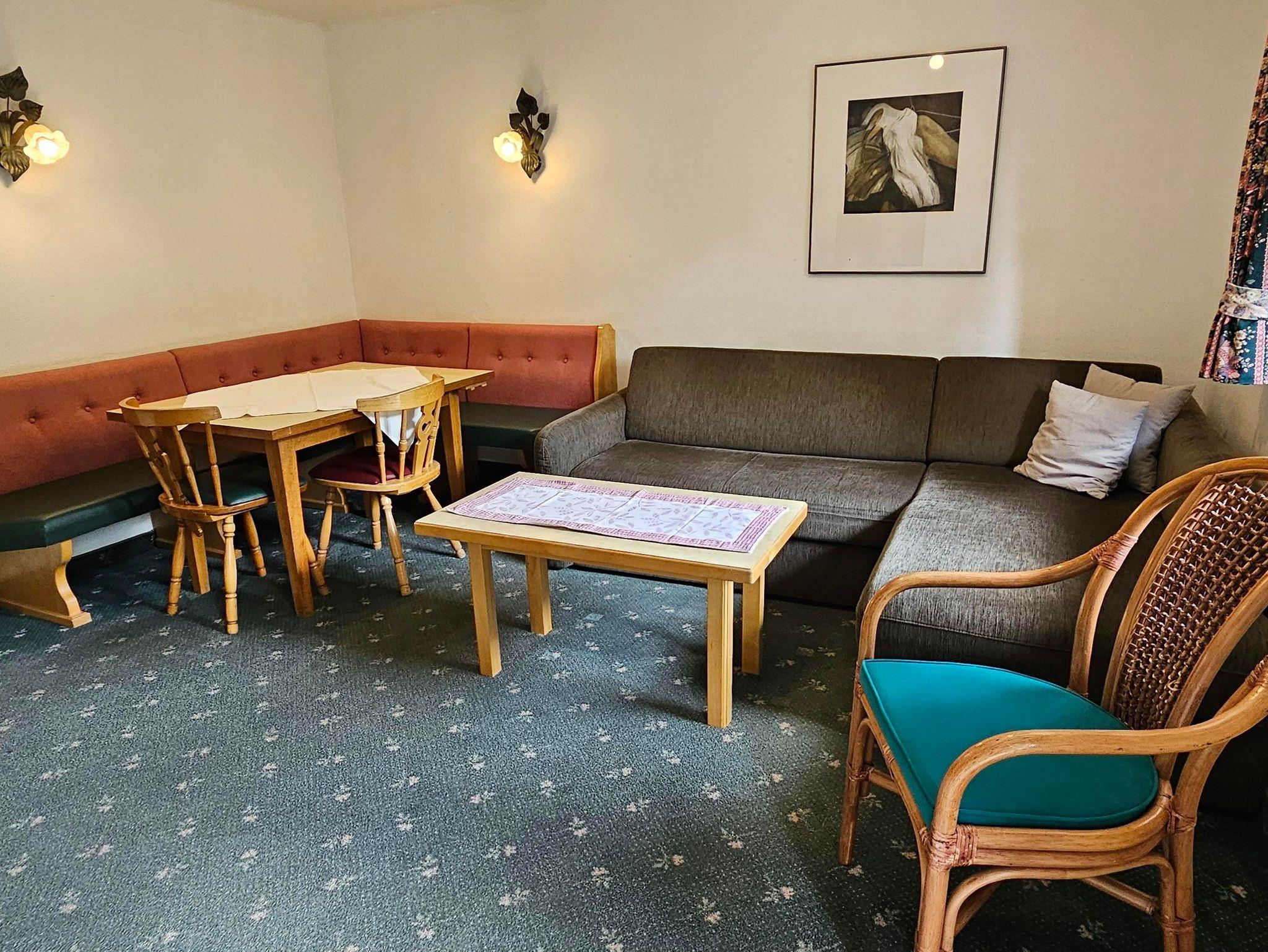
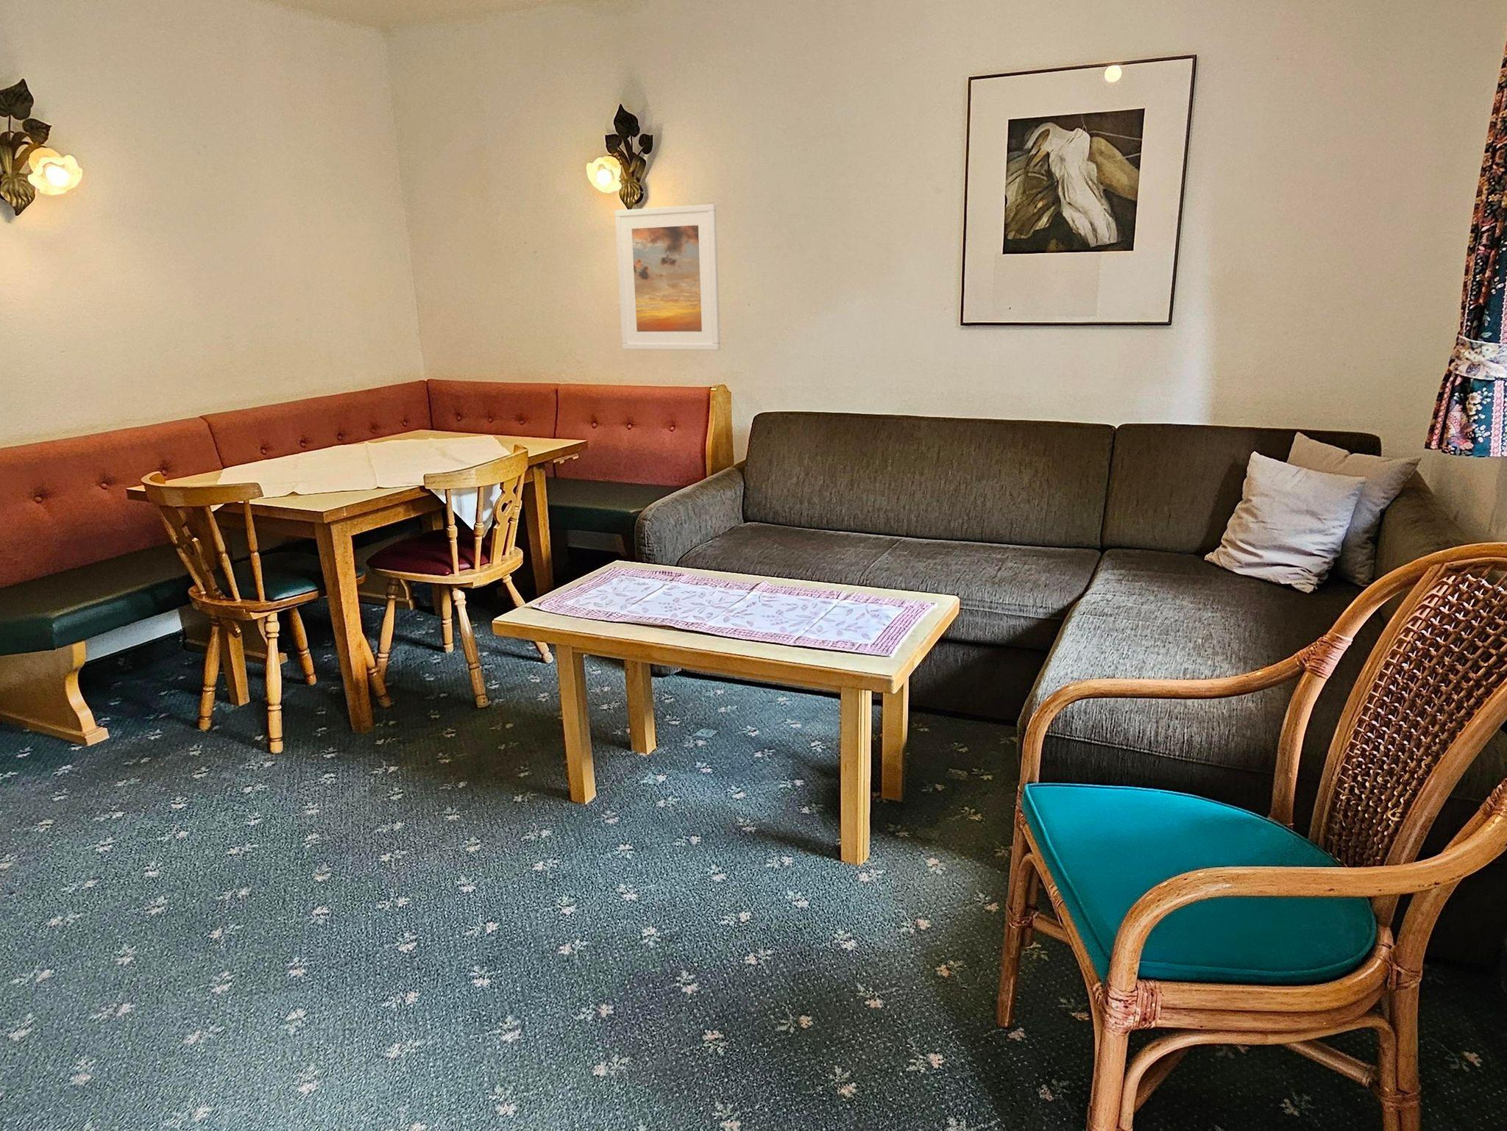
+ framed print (668, 279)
